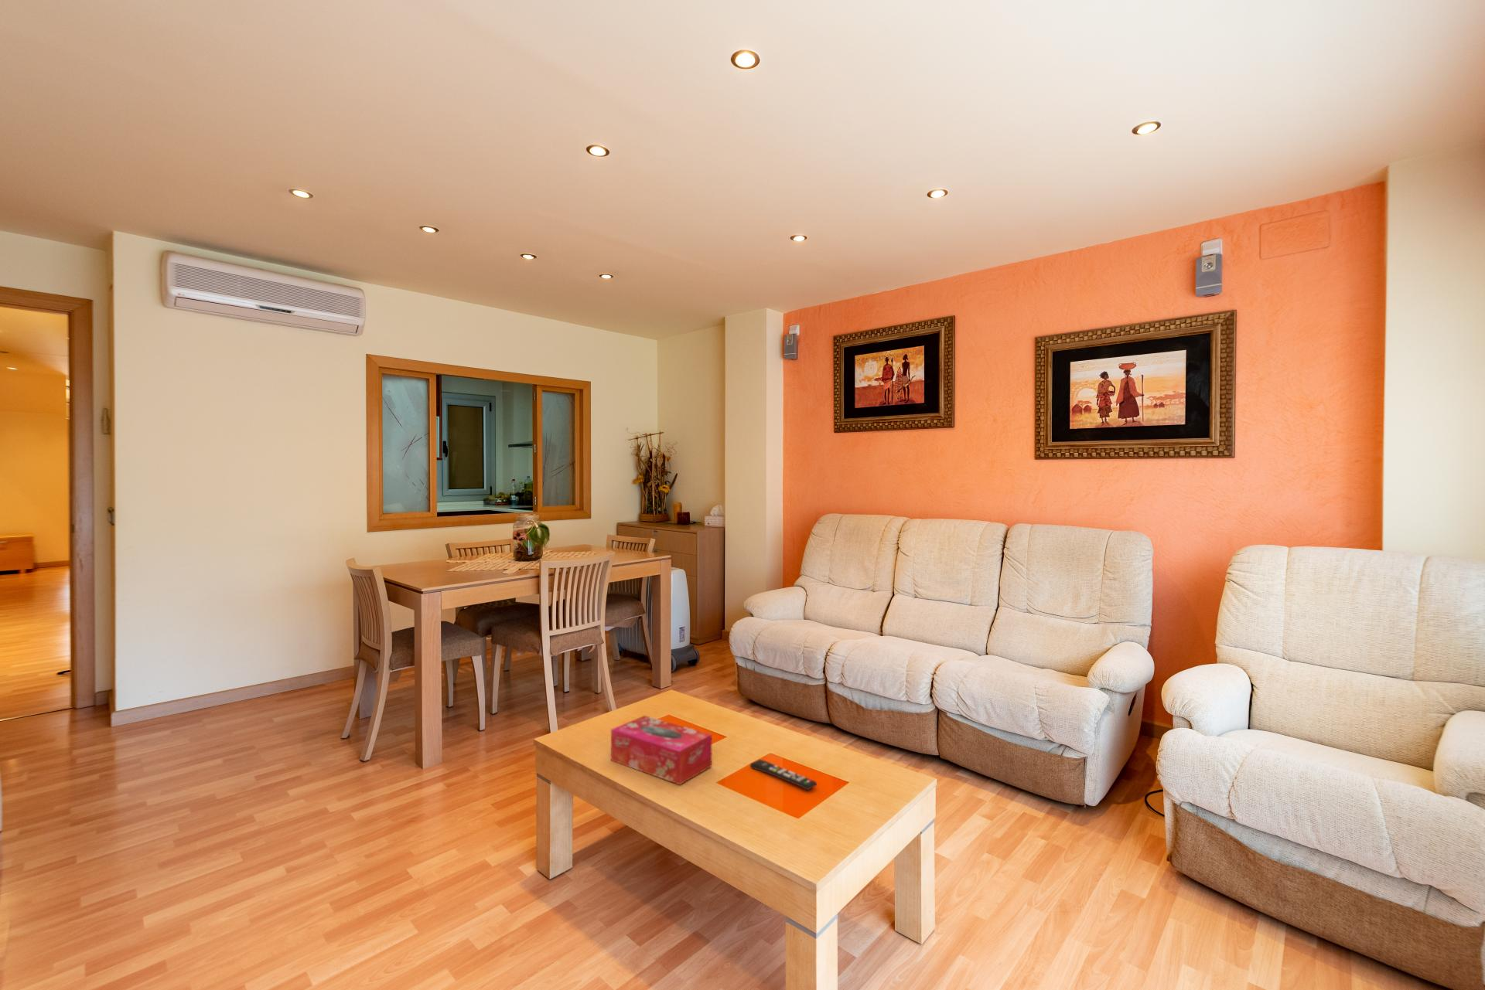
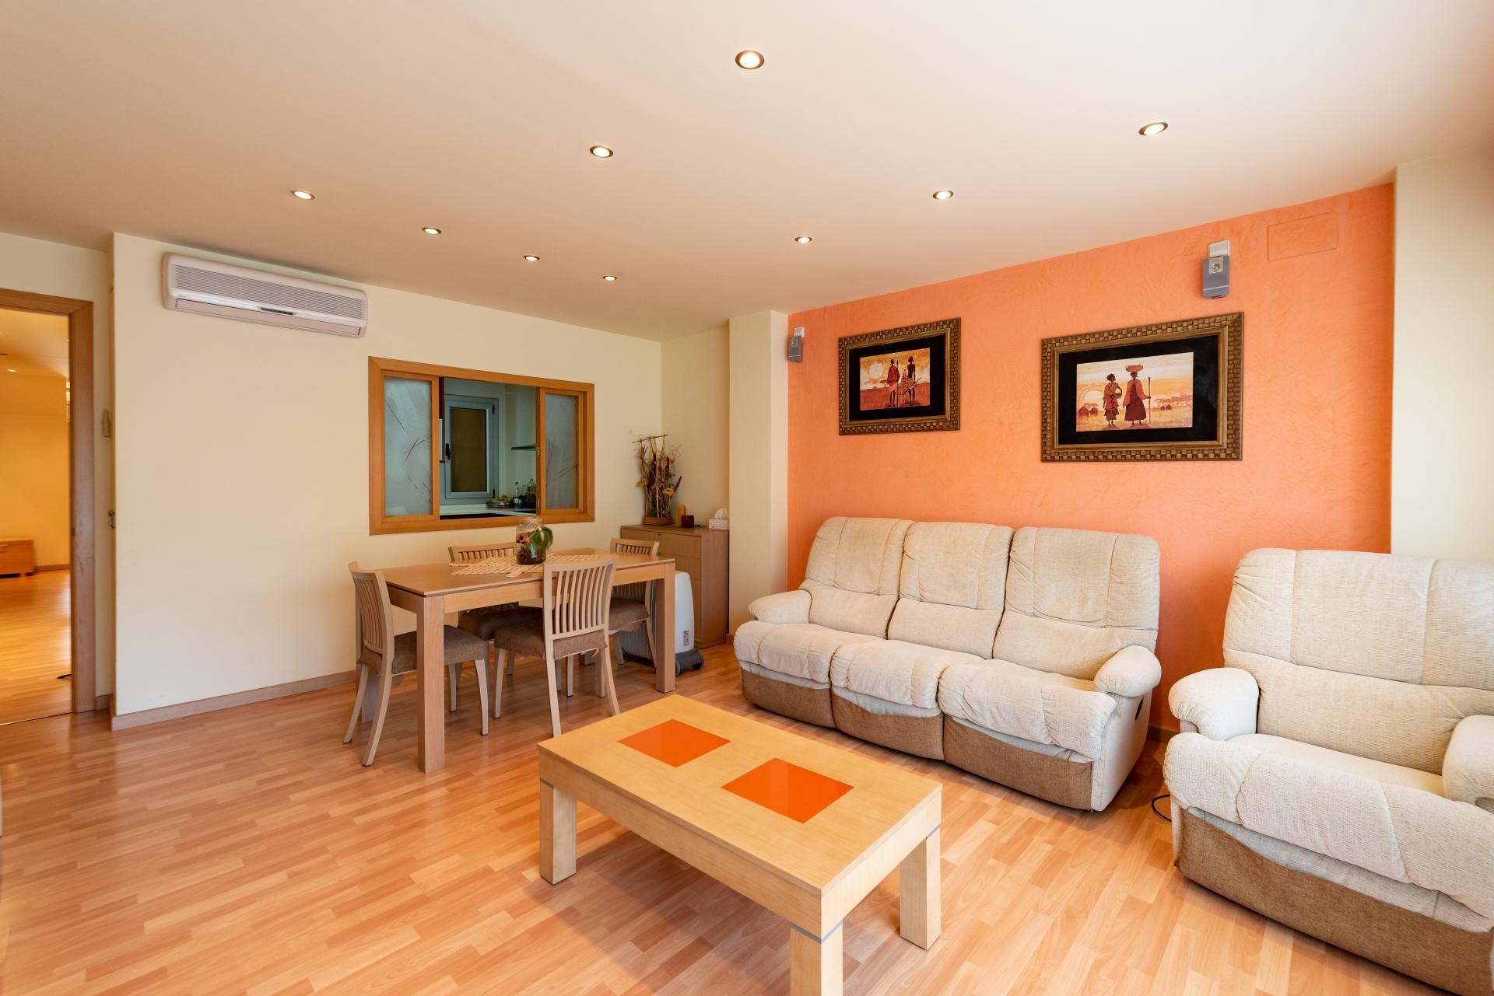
- remote control (782, 773)
- tissue box (660, 747)
